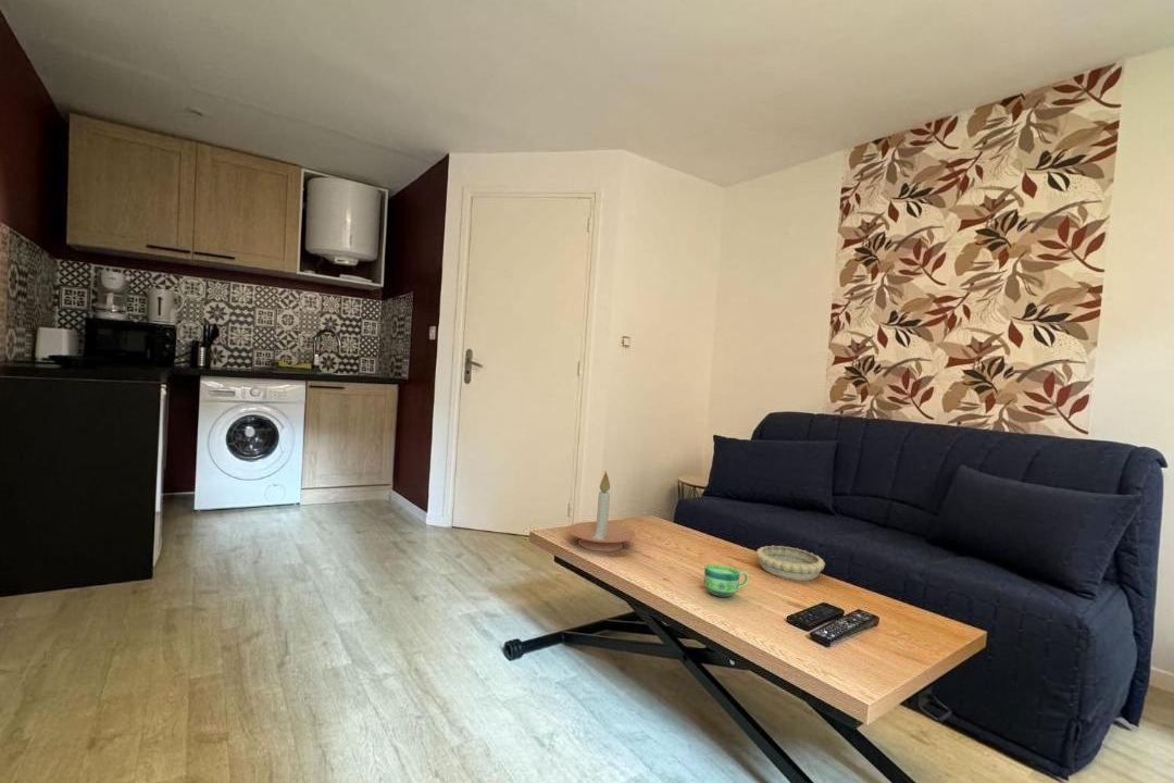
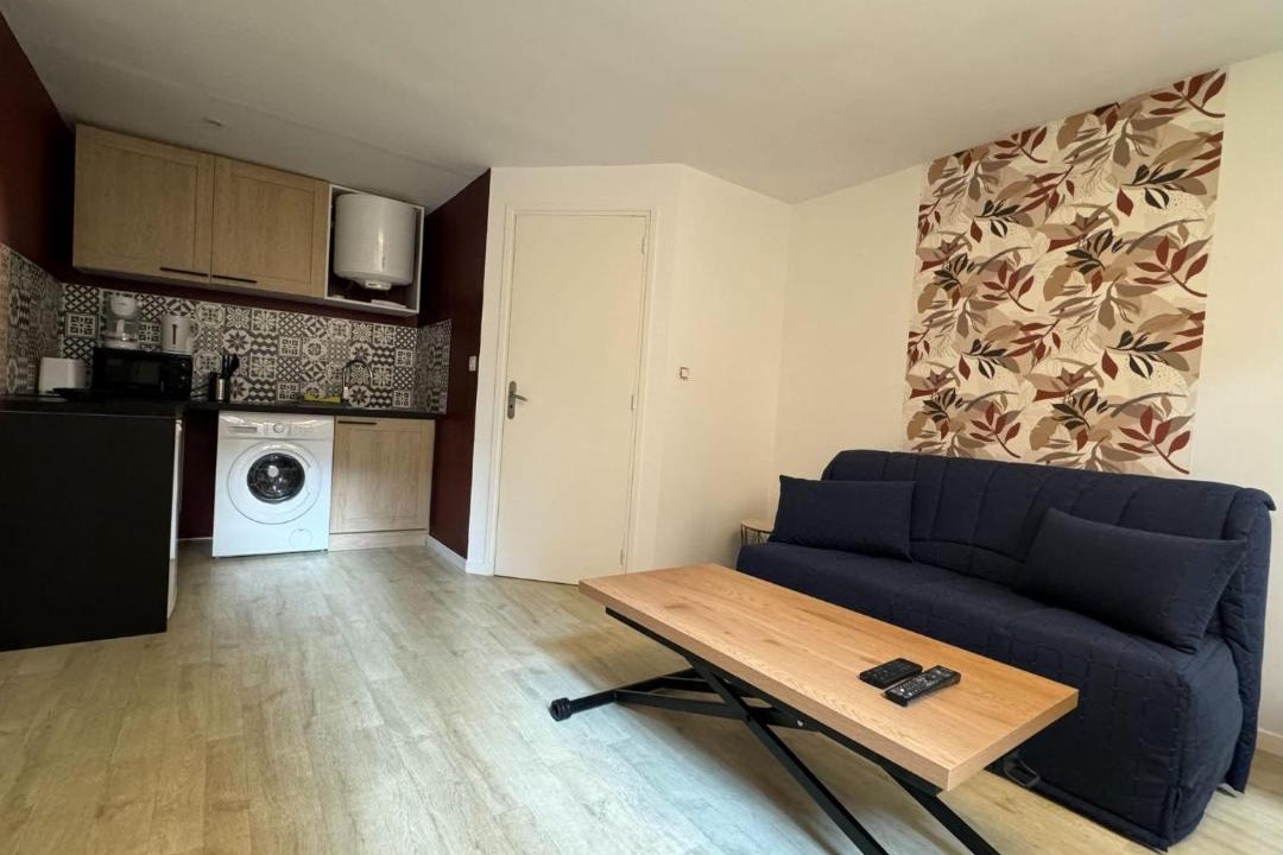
- cup (725, 580)
- candle holder (603, 507)
- decorative bowl (789, 562)
